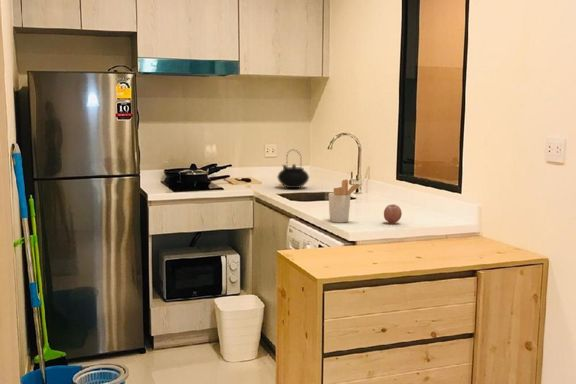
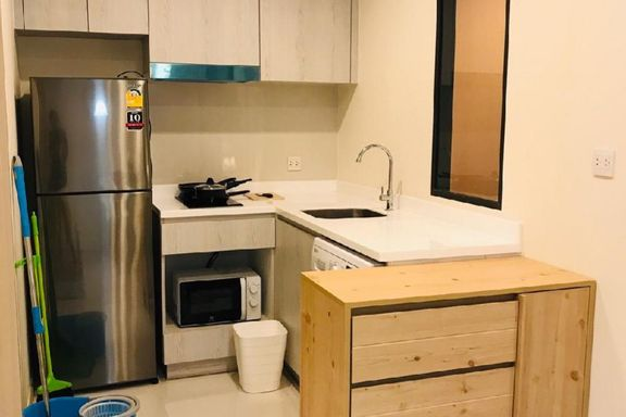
- teapot (291, 168)
- fruit (392, 213)
- utensil holder (344, 201)
